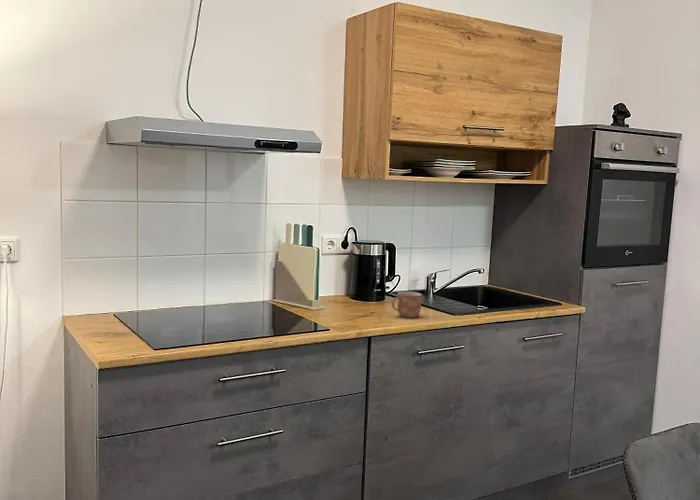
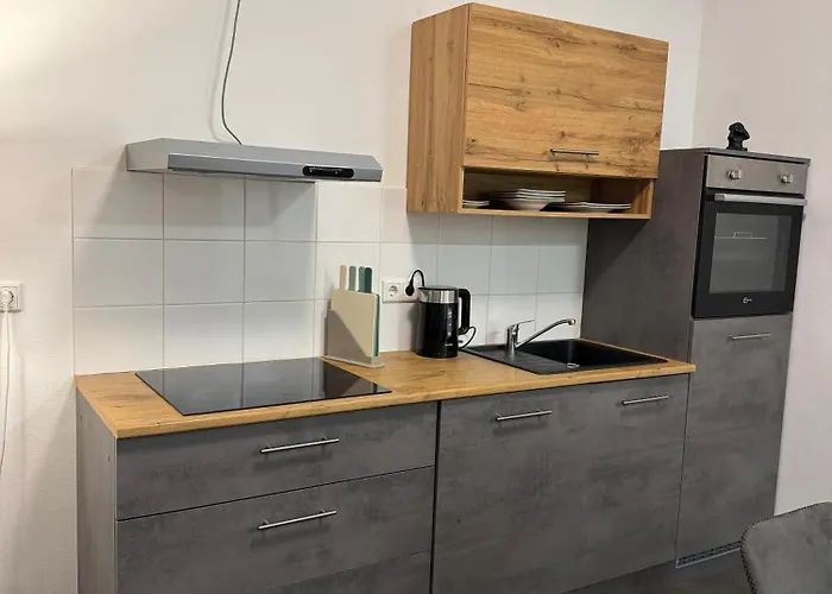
- mug (406, 304)
